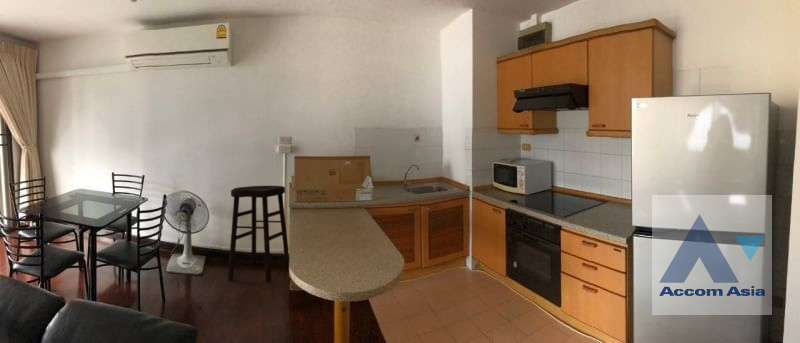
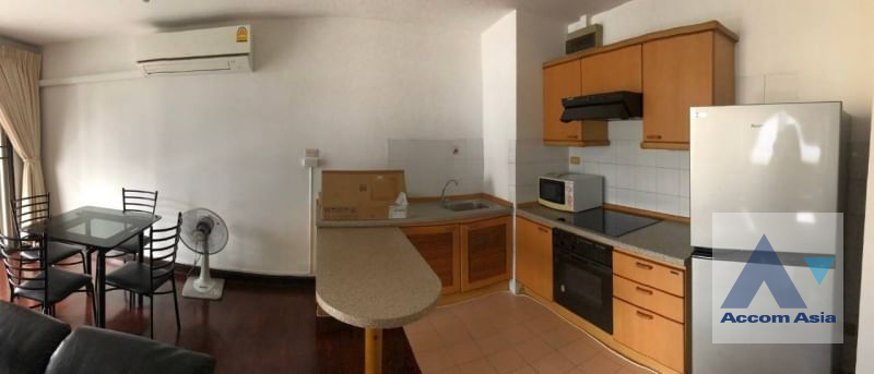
- stool (259, 228)
